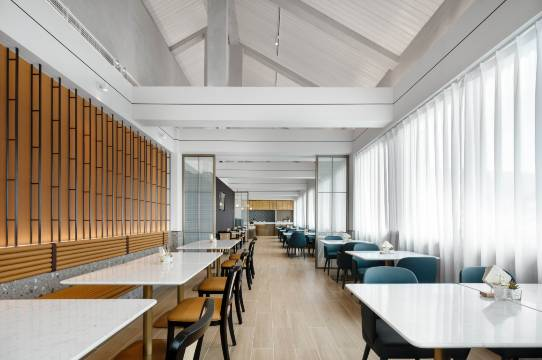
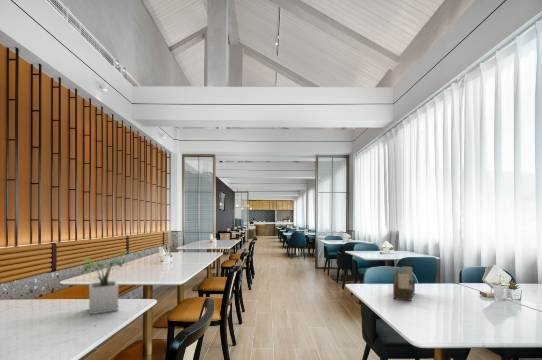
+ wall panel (404, 282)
+ potted plant (107, 281)
